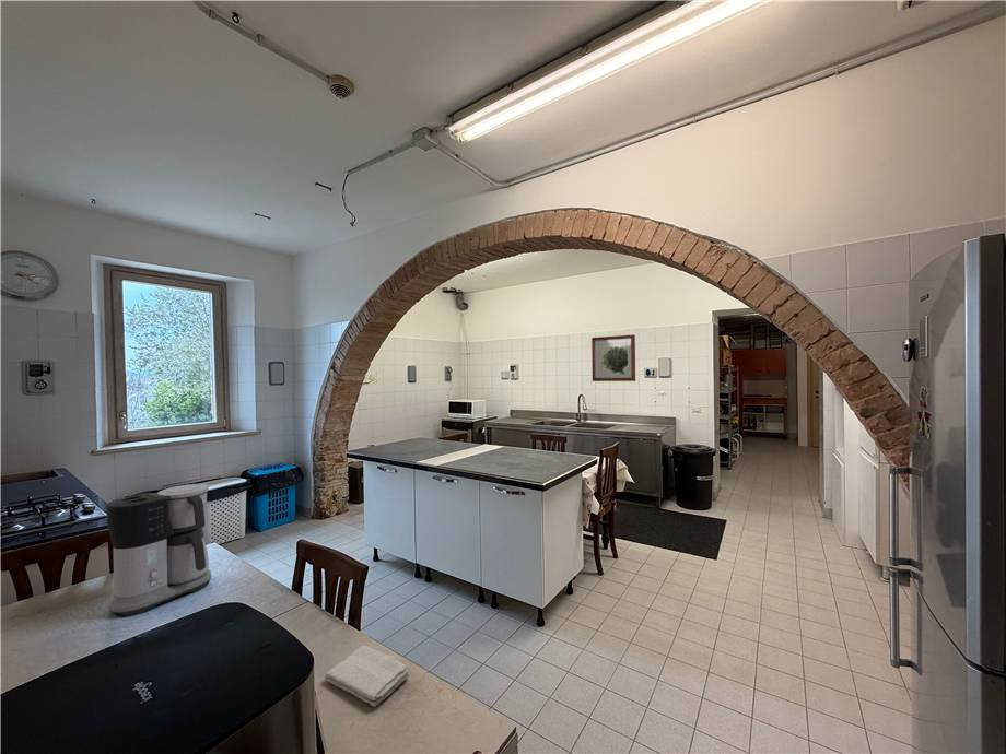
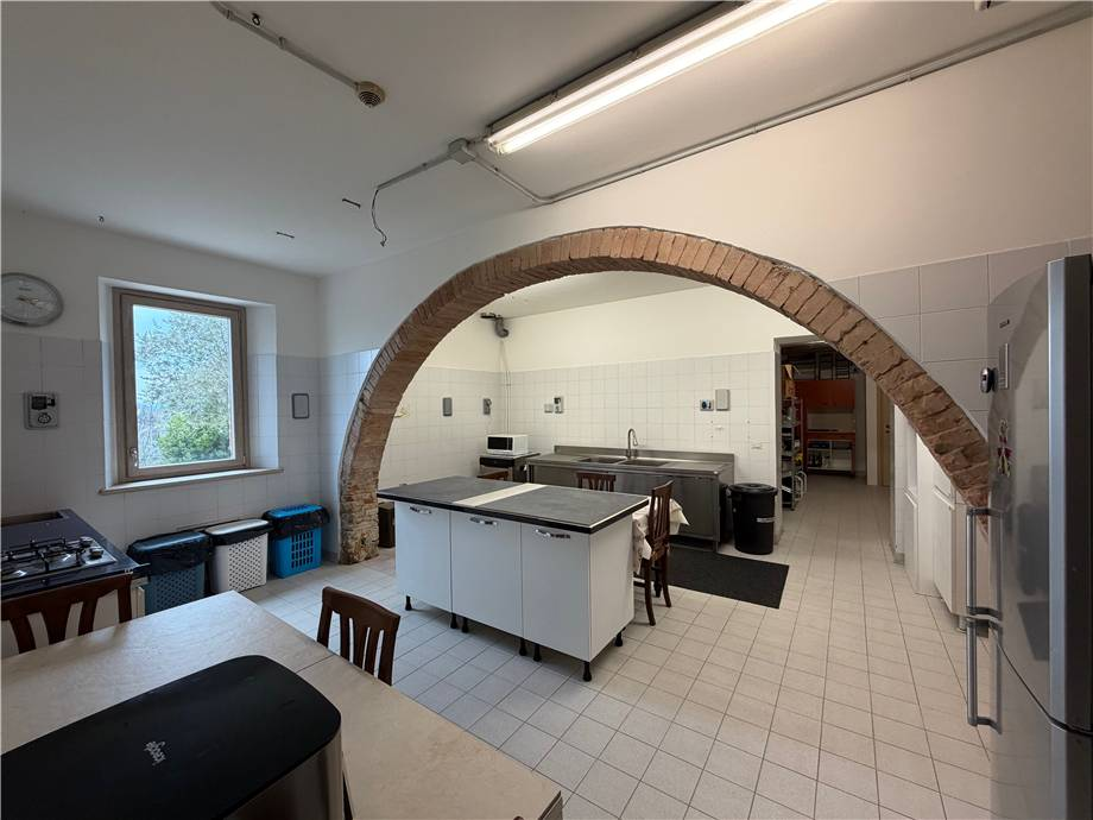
- wall art (612, 358)
- coffee maker (165, 544)
- washcloth (367, 672)
